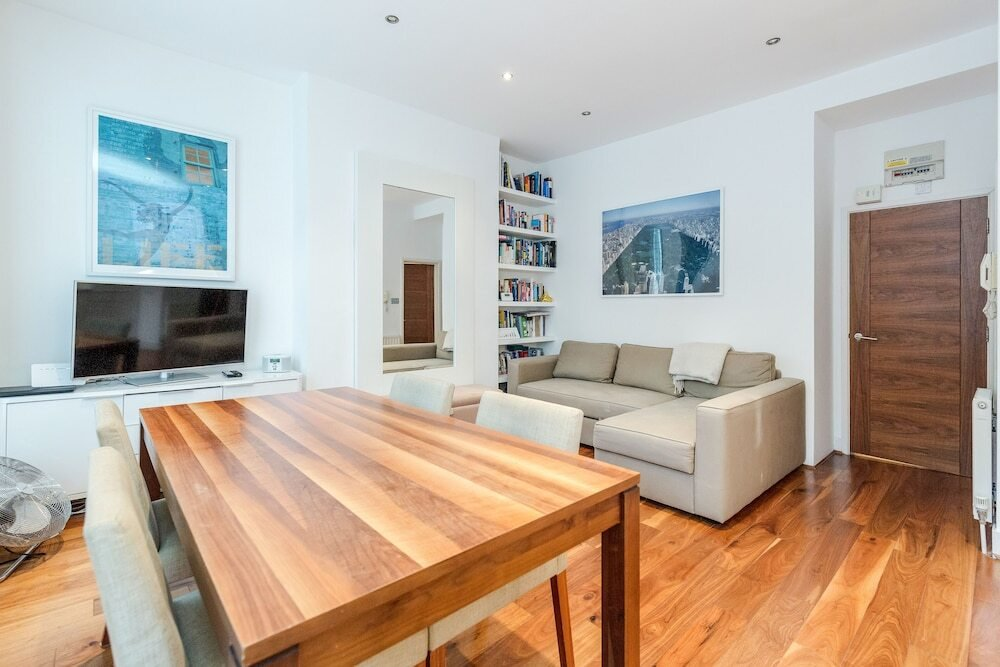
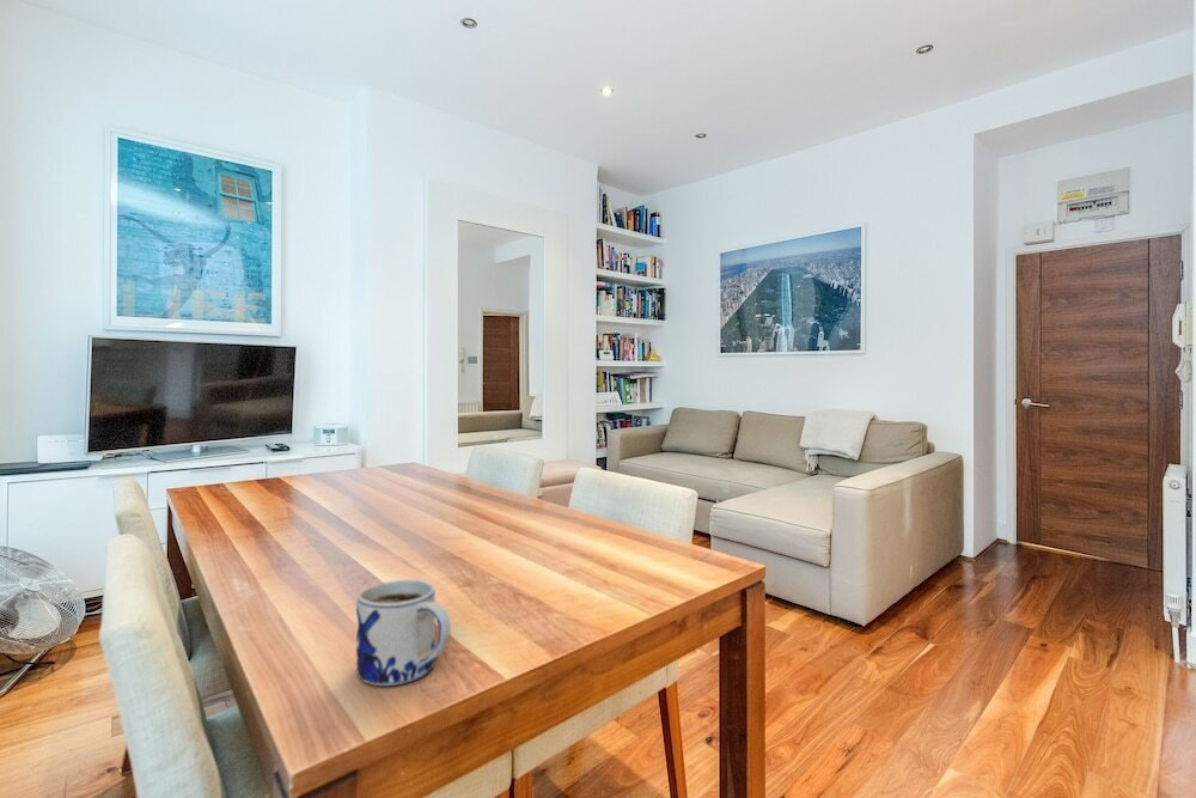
+ mug (404, 631)
